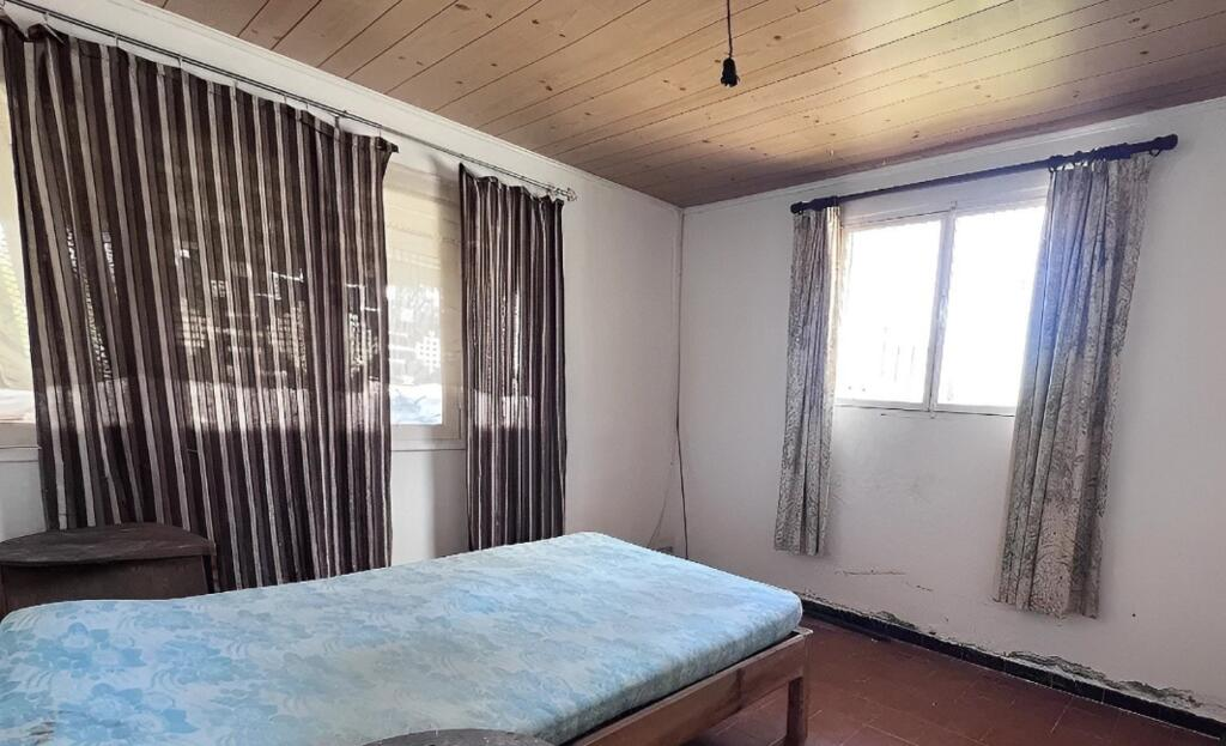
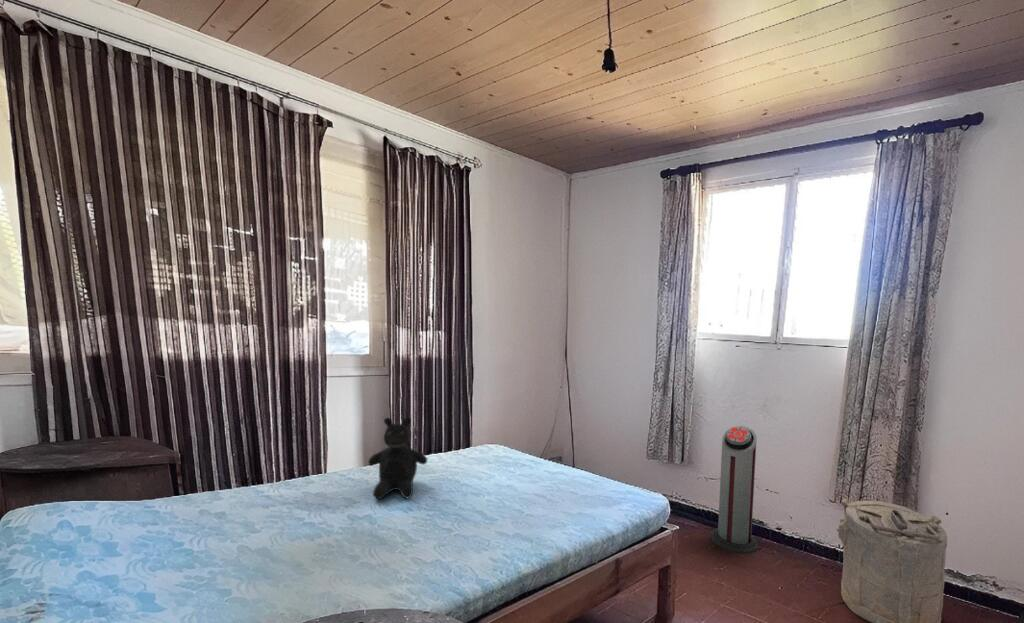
+ teddy bear (396, 455)
+ laundry hamper (886, 557)
+ air purifier (736, 485)
